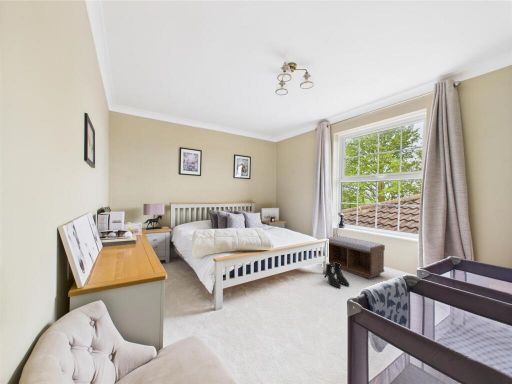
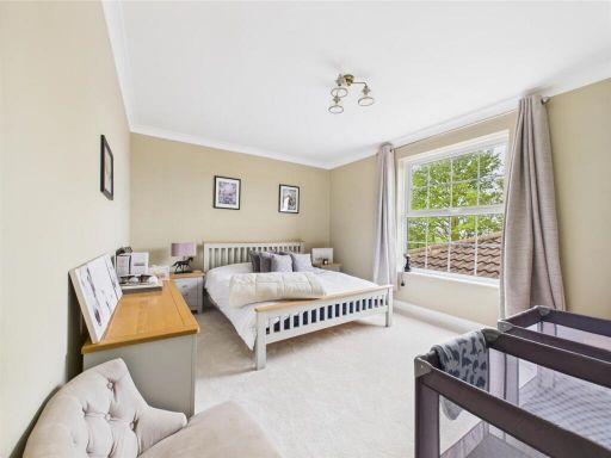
- bench (353, 254)
- boots (336, 273)
